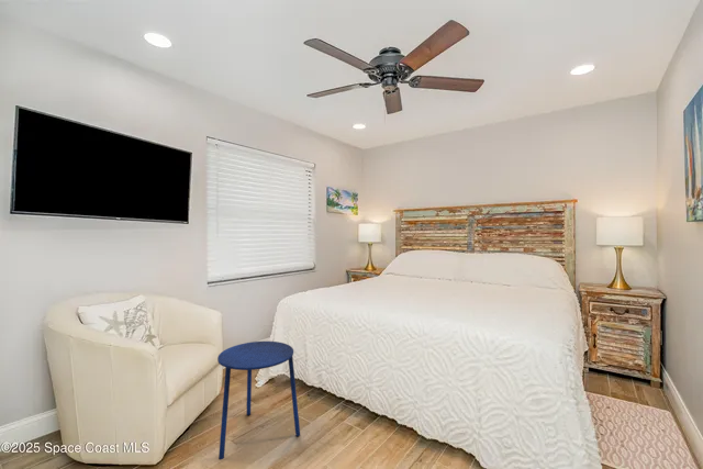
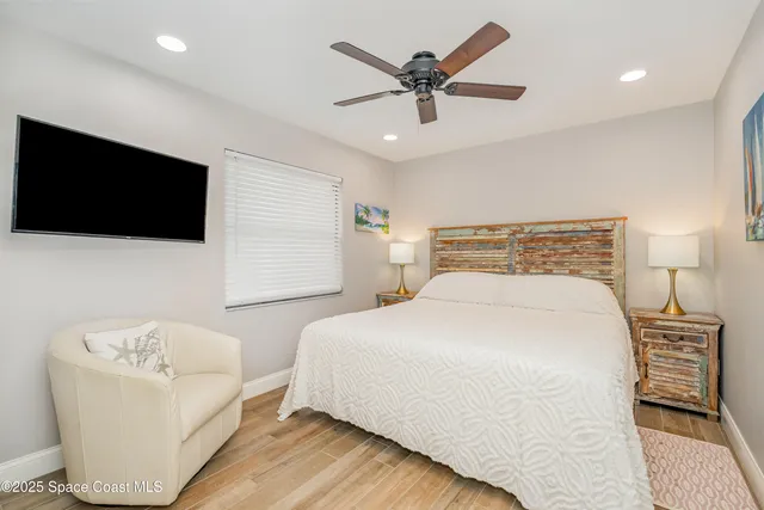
- side table (250, 394)
